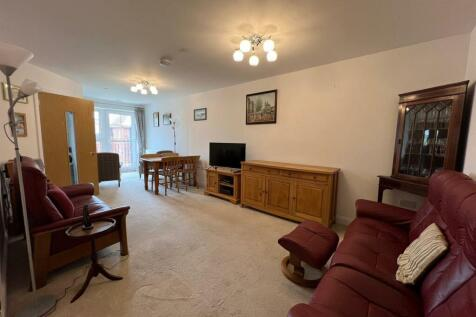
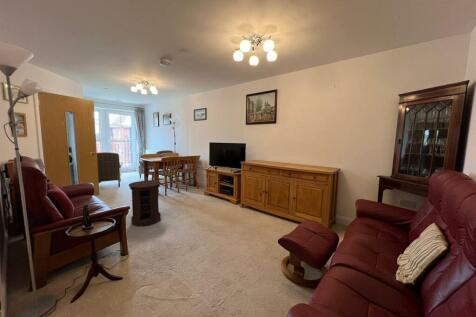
+ side table (145, 202)
